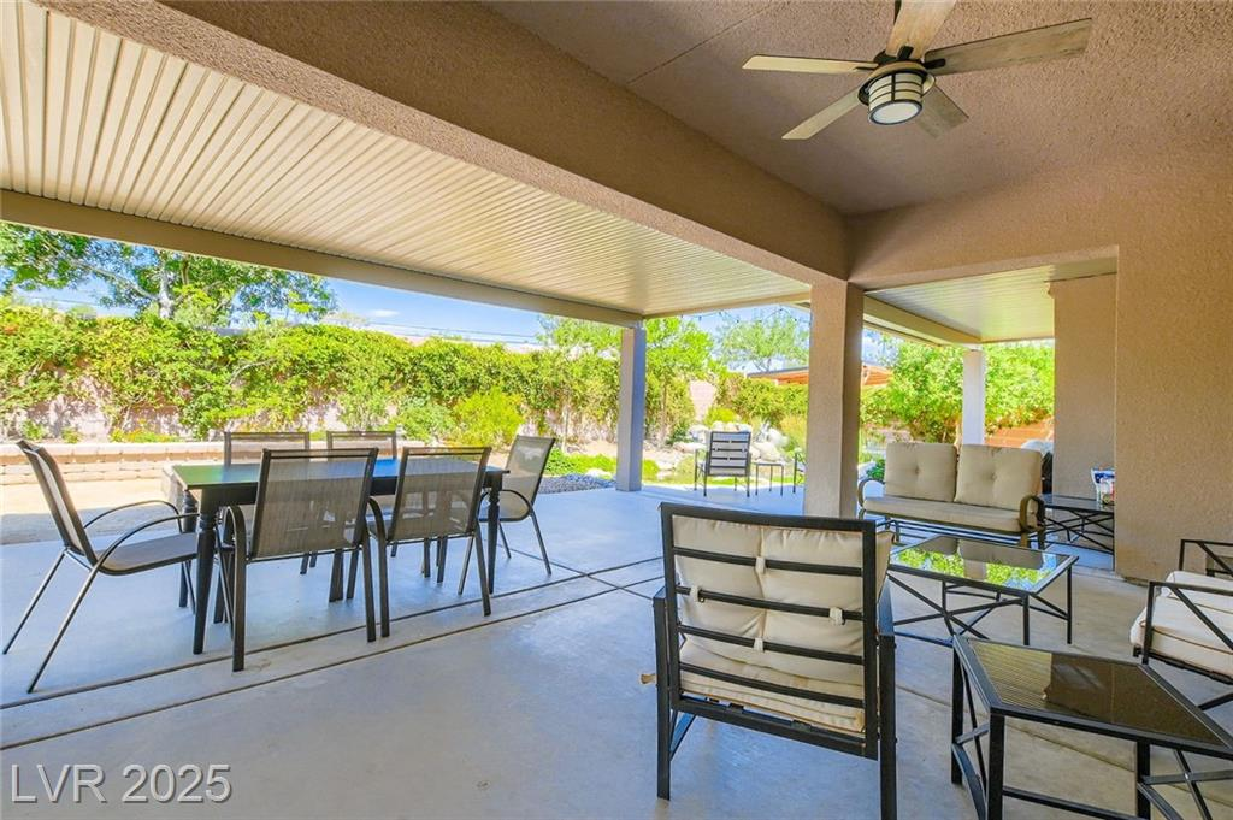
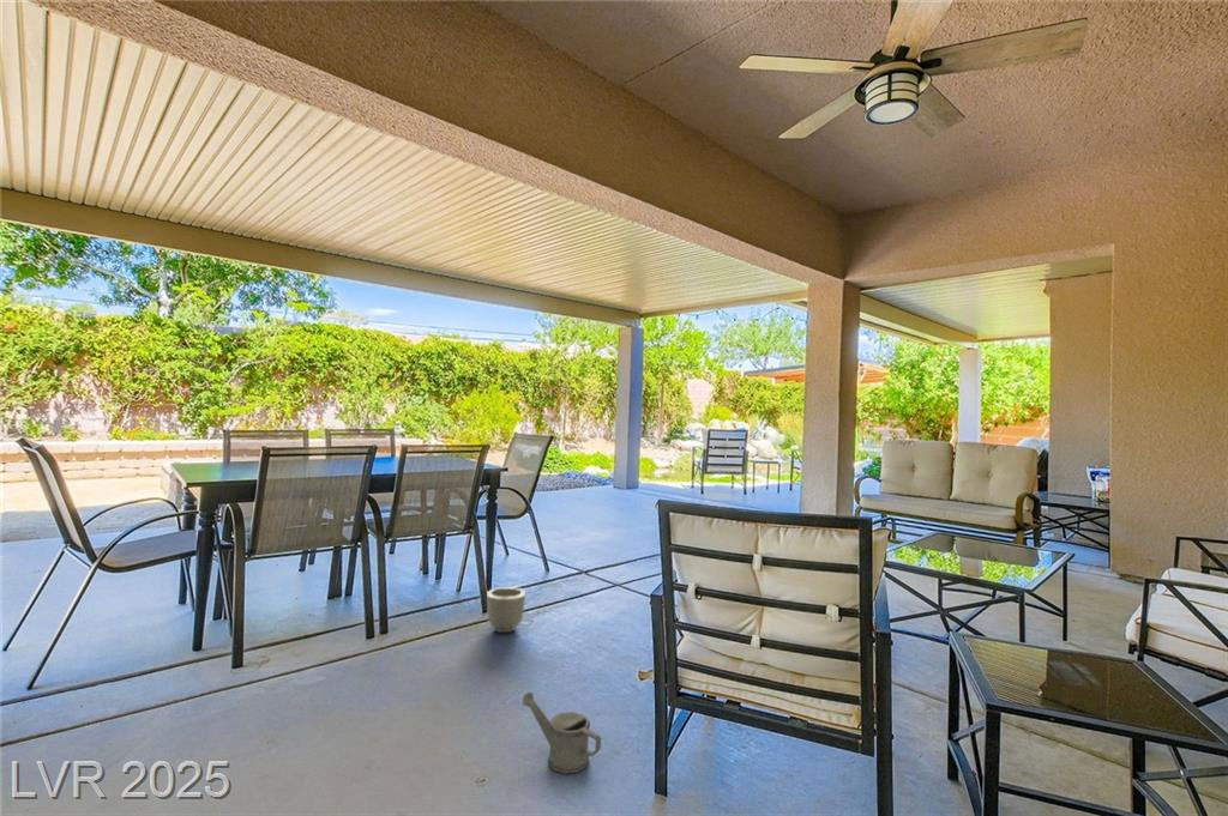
+ planter (505, 610)
+ watering can (560, 732)
